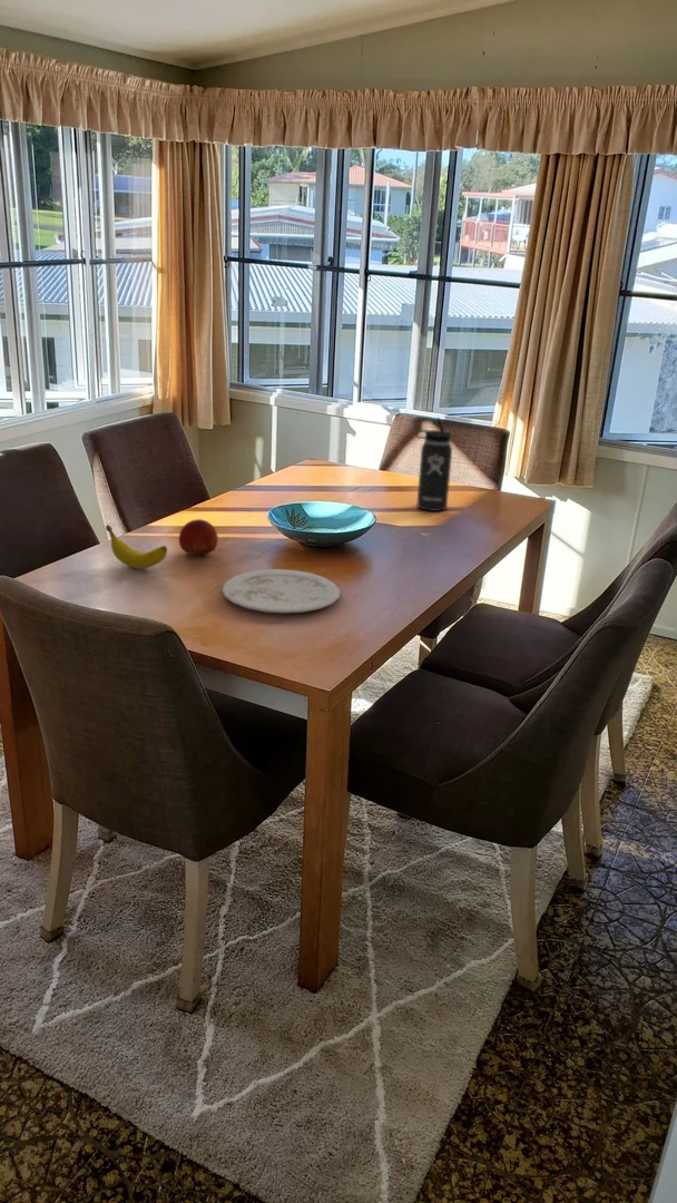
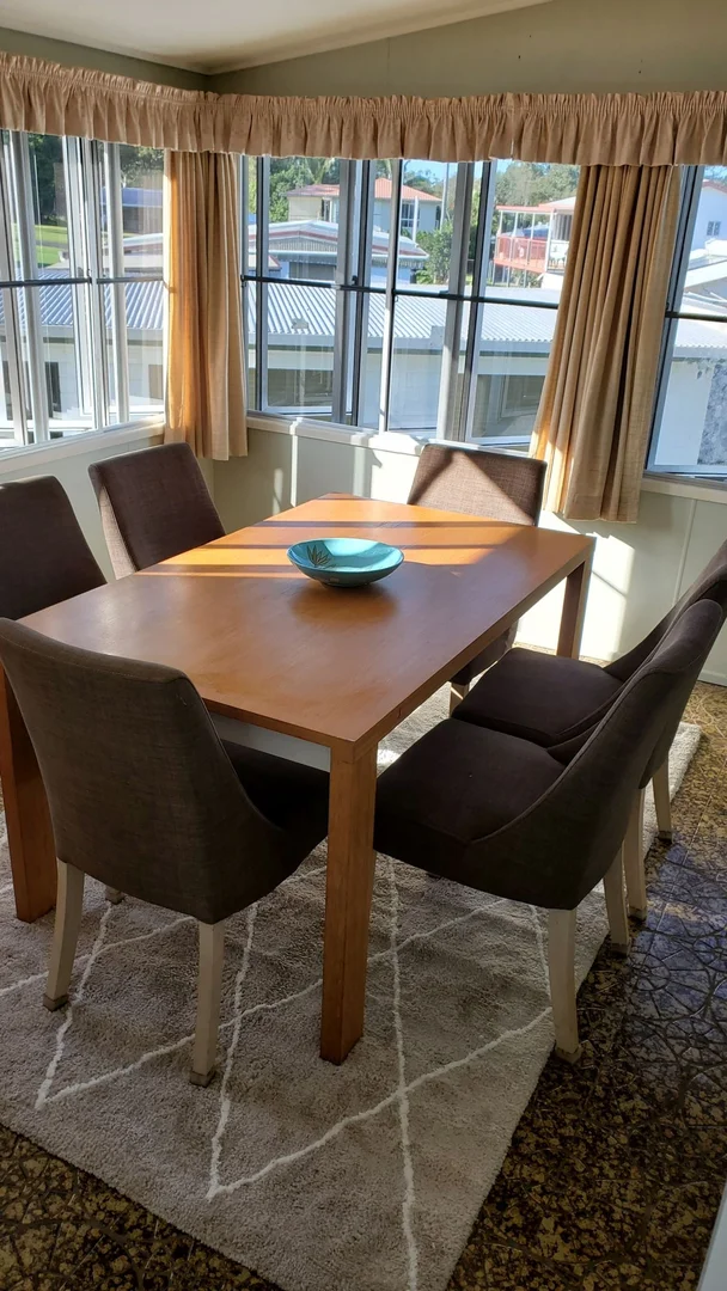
- thermos bottle (432, 462)
- plate (281, 591)
- banana (137, 550)
- fruit (198, 536)
